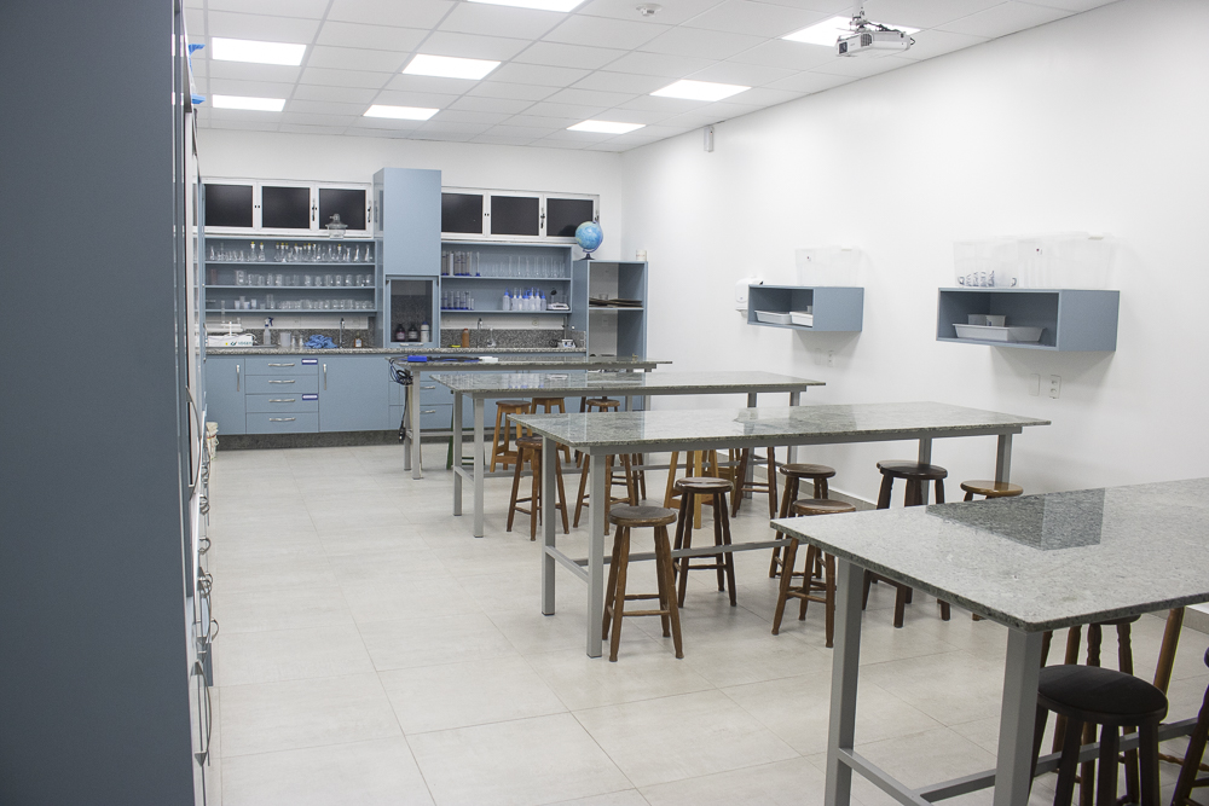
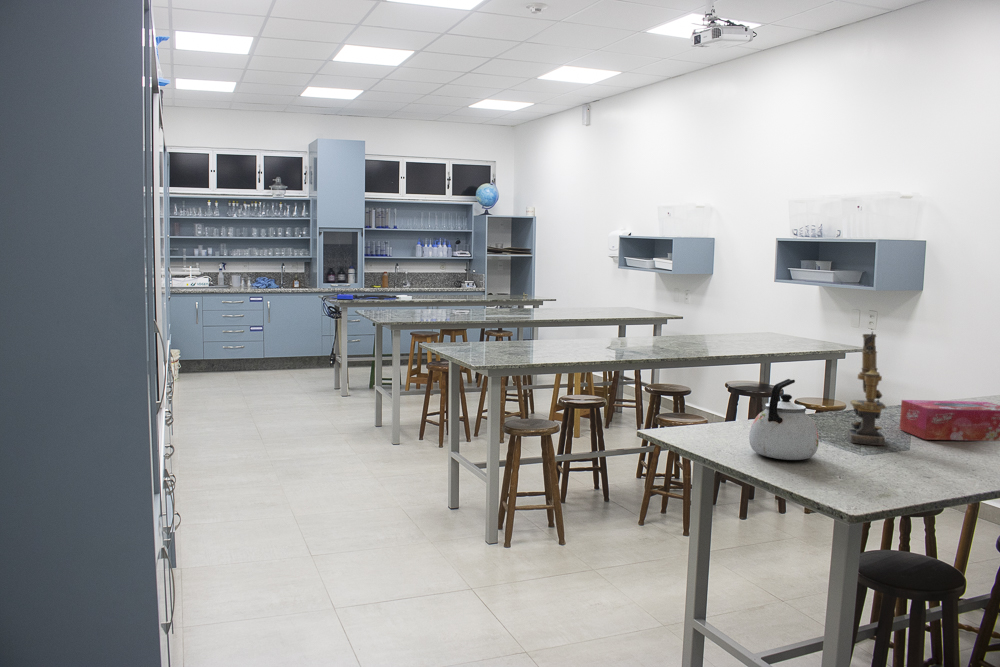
+ kettle (784, 417)
+ tissue box (956, 420)
+ microscope (869, 385)
